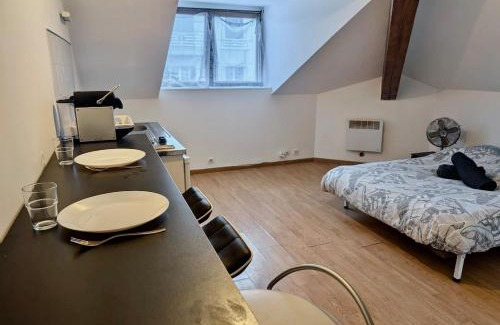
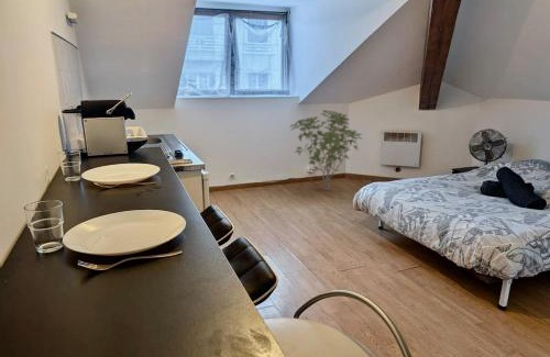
+ shrub (328, 150)
